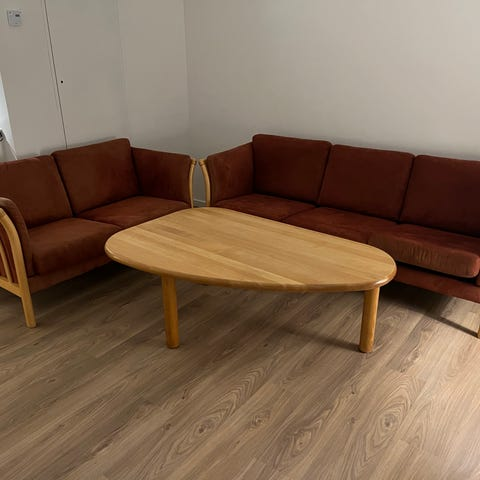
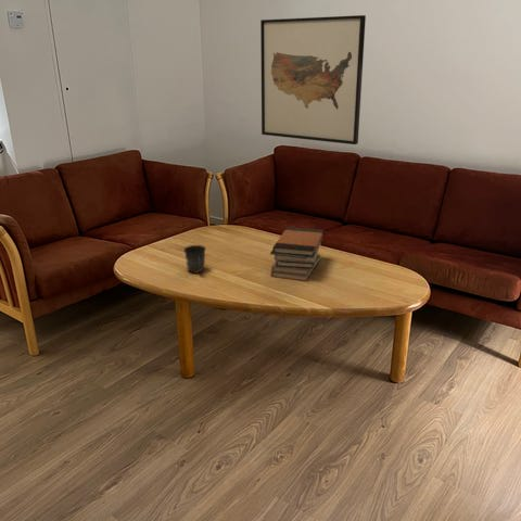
+ mug (195, 260)
+ book stack (297, 252)
+ wall art (308, 80)
